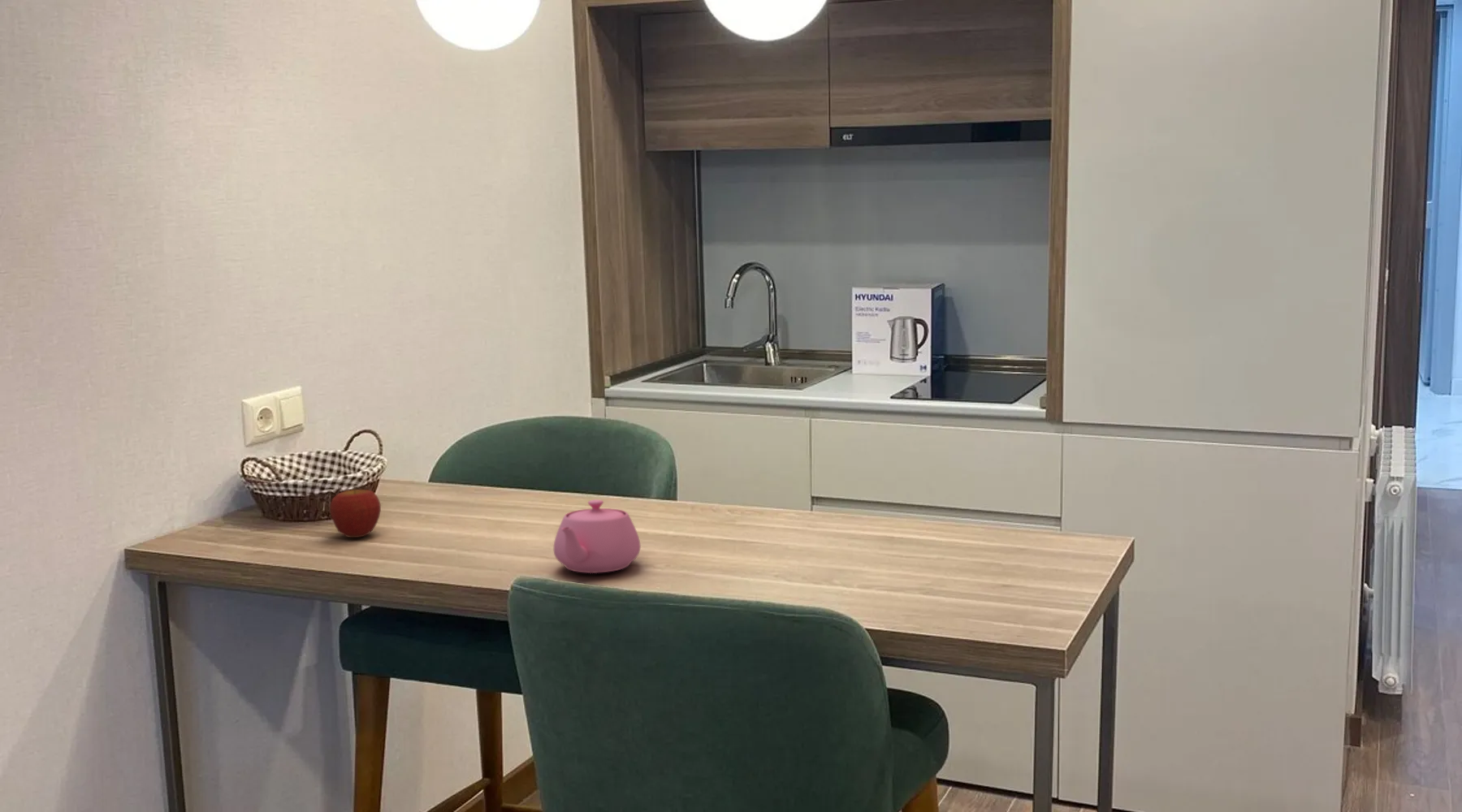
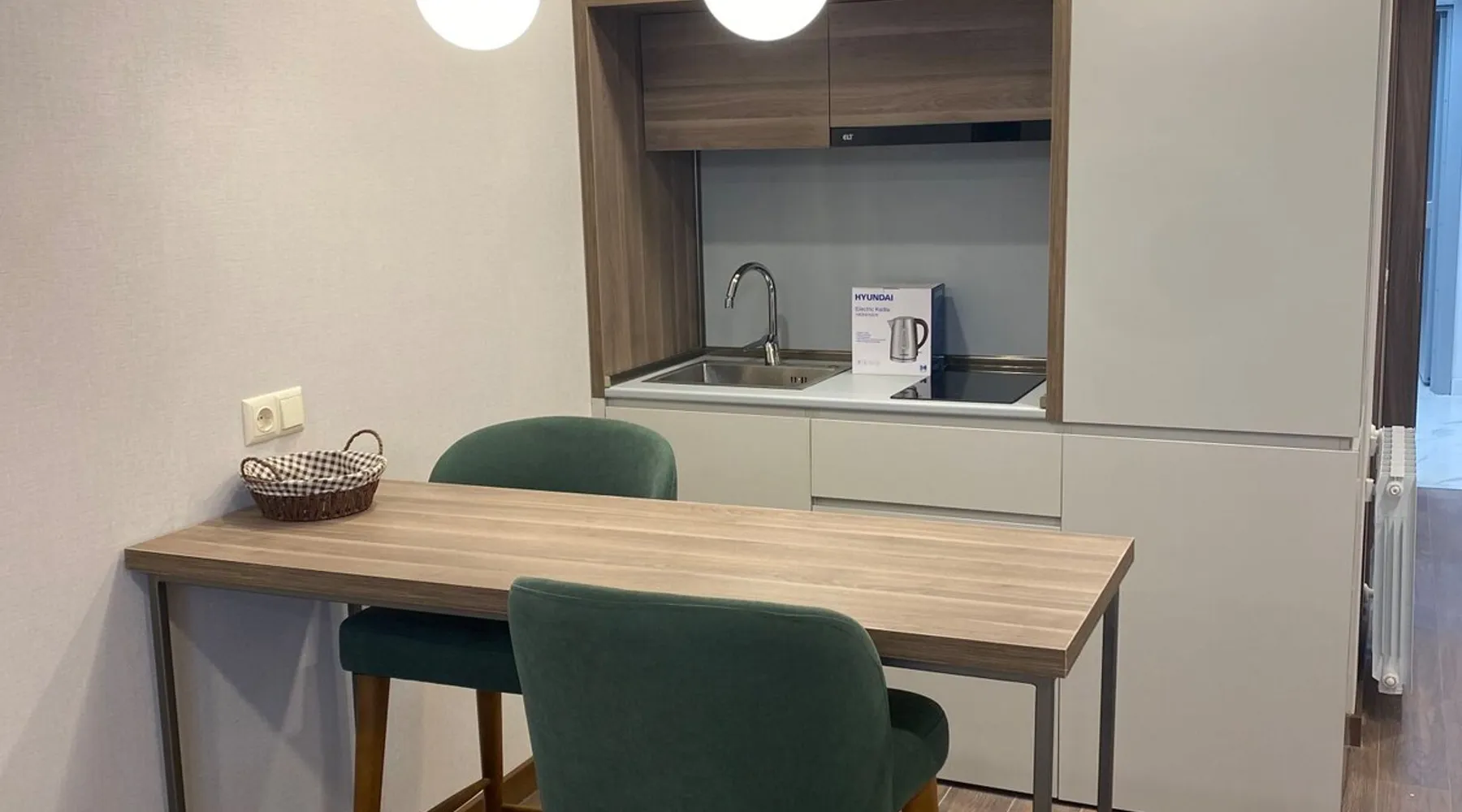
- teapot (595, 534)
- apple (355, 512)
